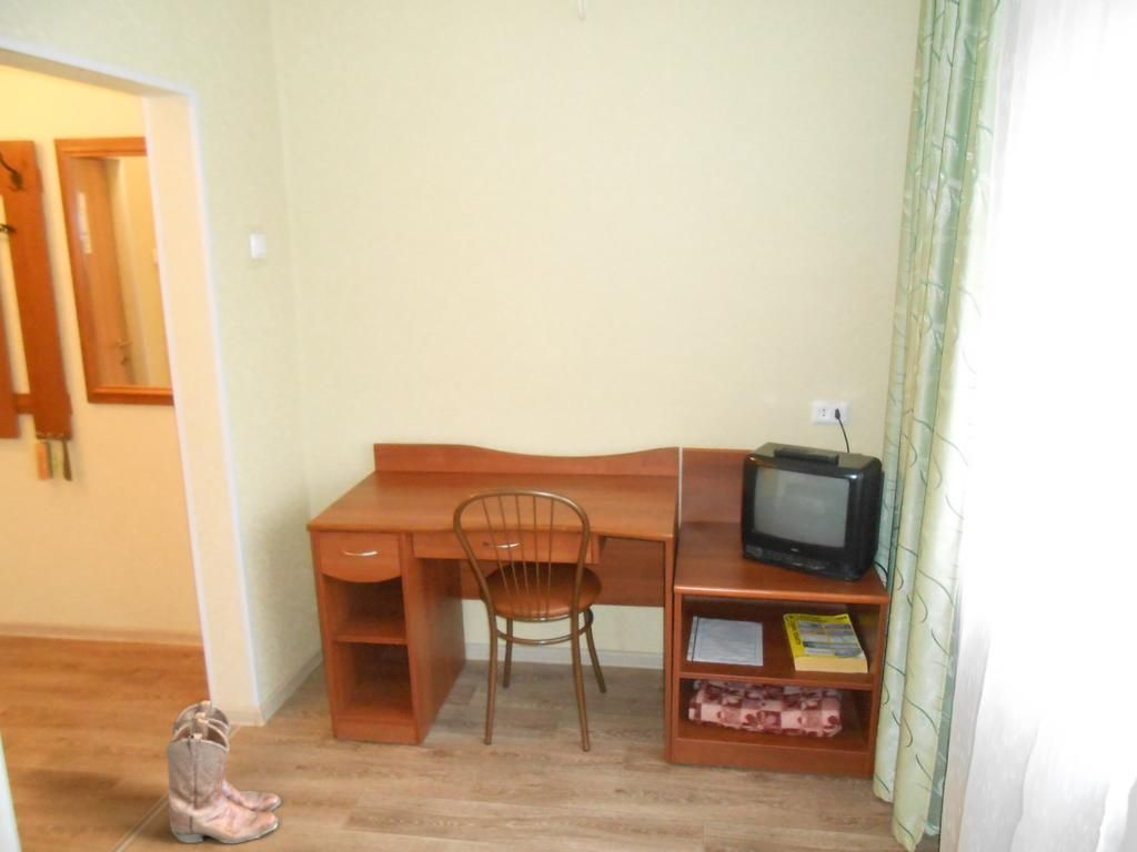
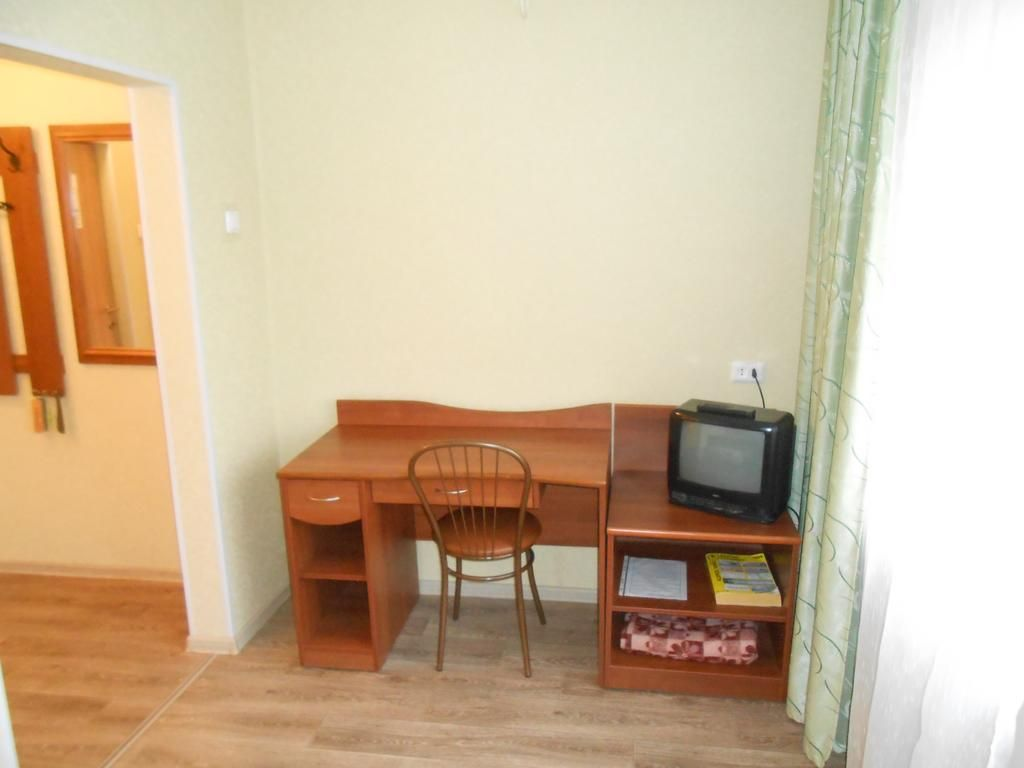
- boots (224, 767)
